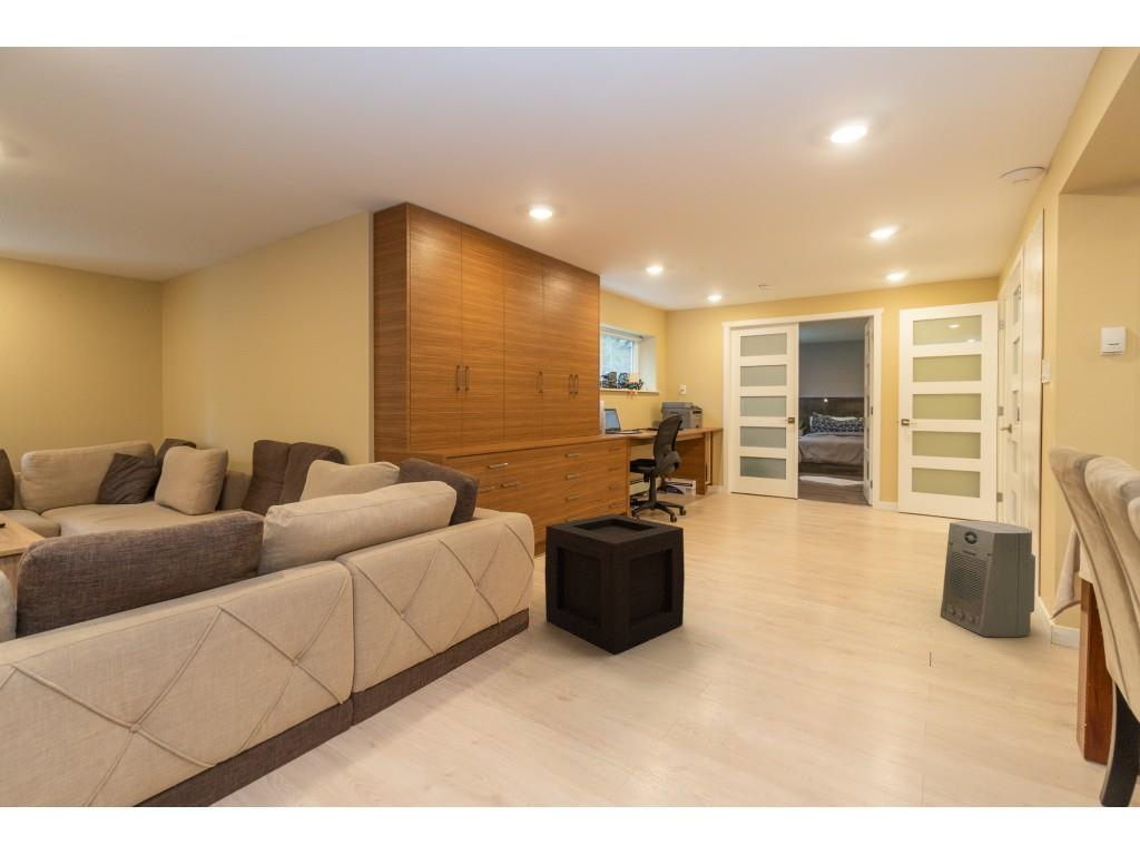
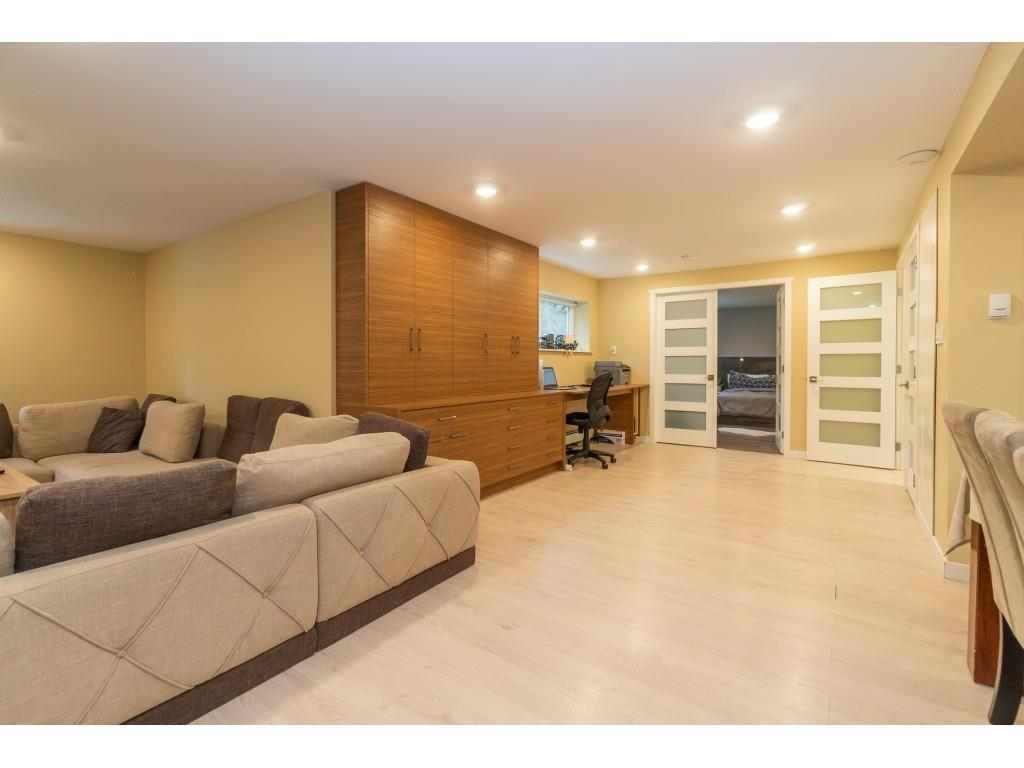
- fan (992, 574)
- wooden crate (613, 574)
